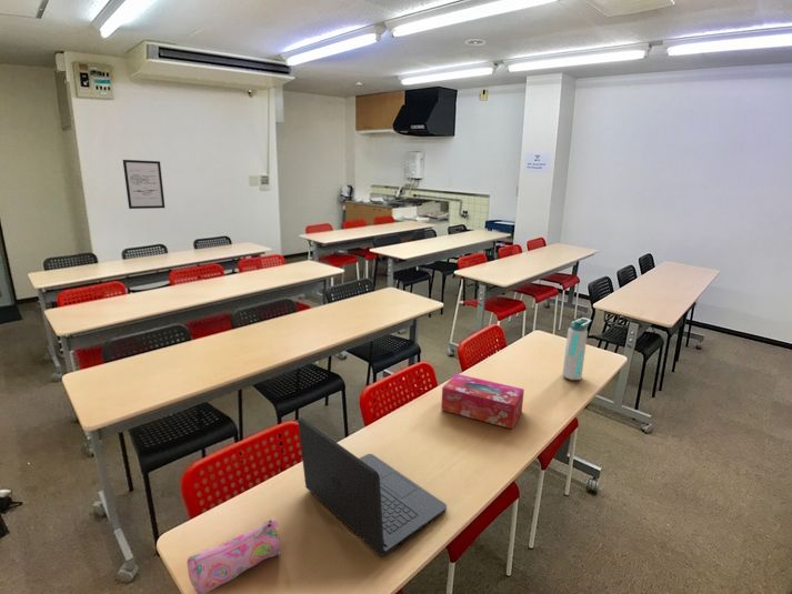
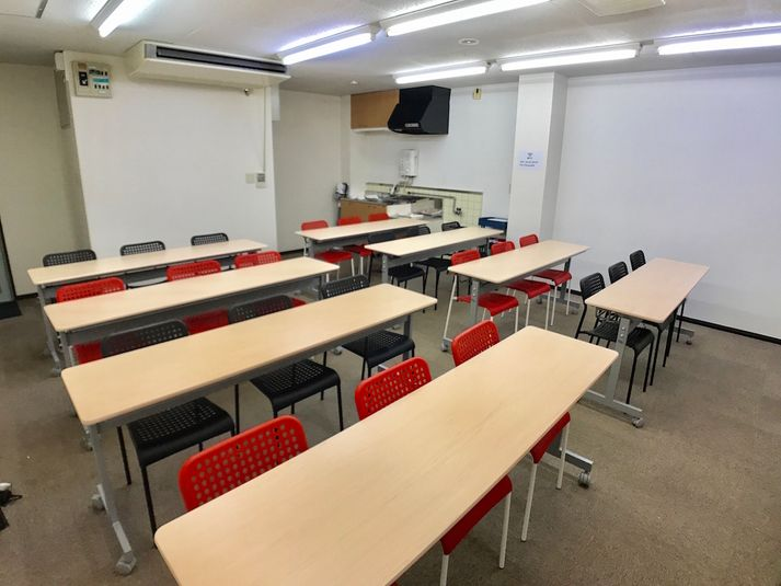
- laptop (372, 463)
- pencil case (237, 554)
- water bottle (575, 349)
- wall art (144, 184)
- tissue box (482, 399)
